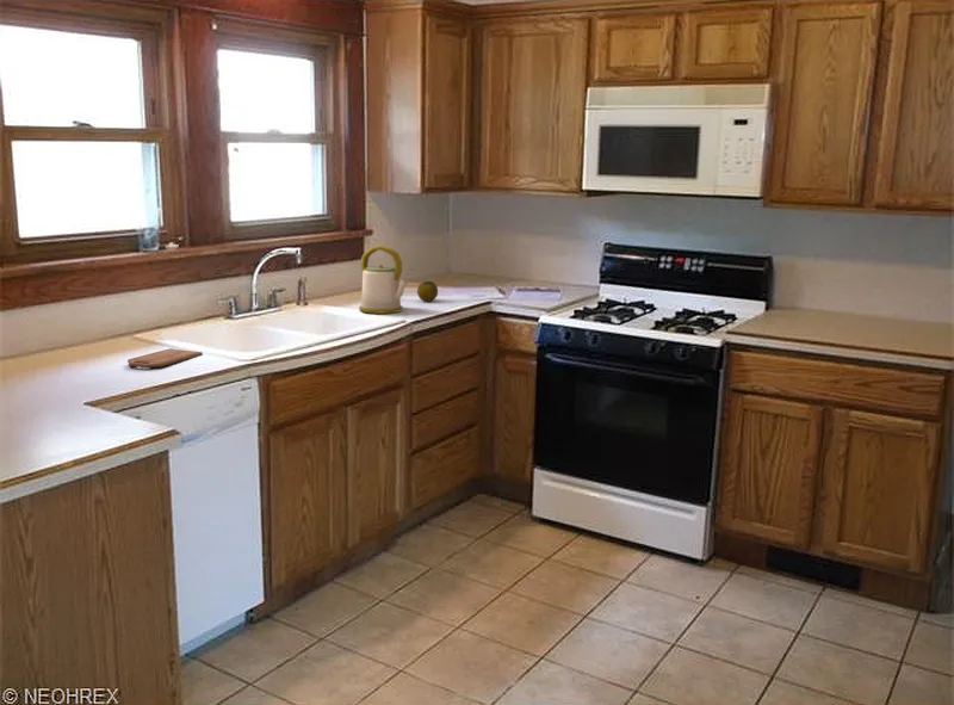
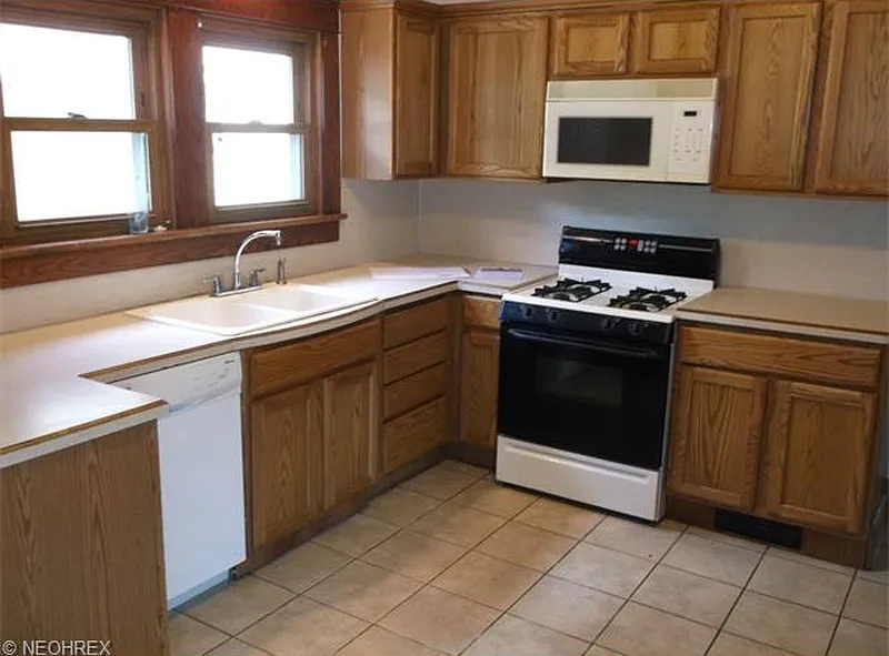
- kettle (384, 278)
- fruit (427, 291)
- cutting board (162, 358)
